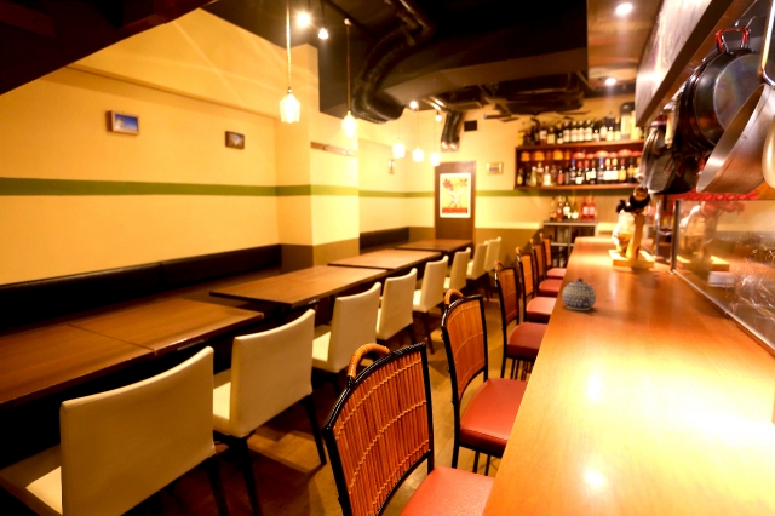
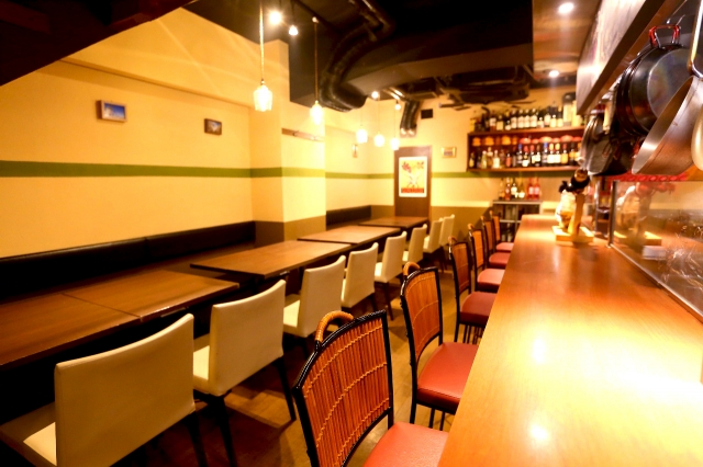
- teapot (579, 292)
